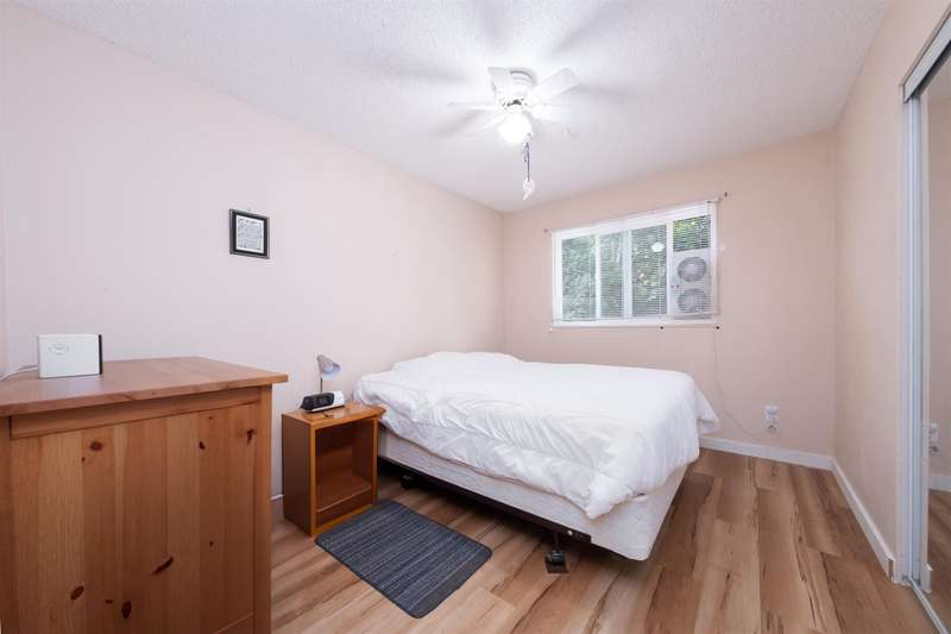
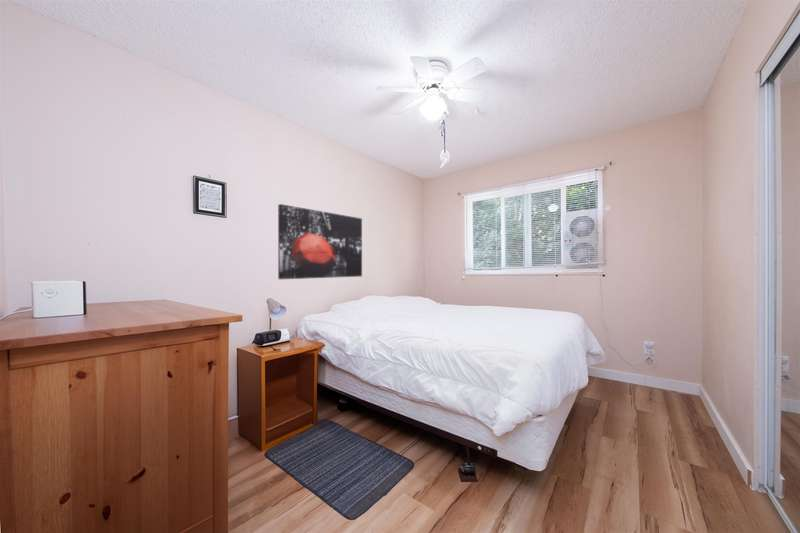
+ wall art (325, 245)
